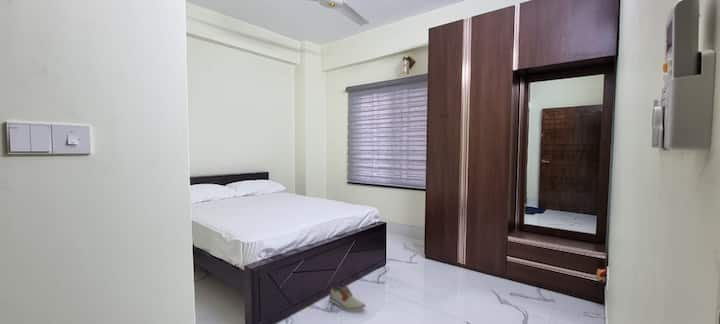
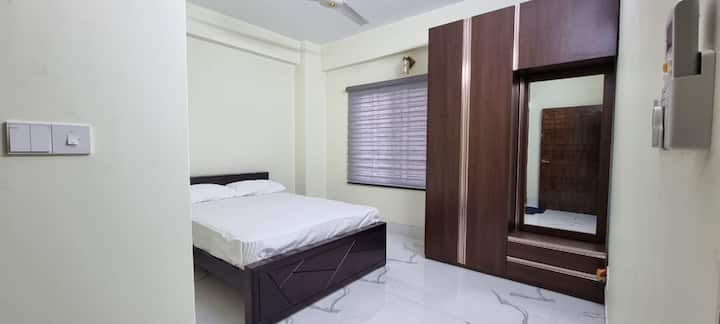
- shoe (346, 296)
